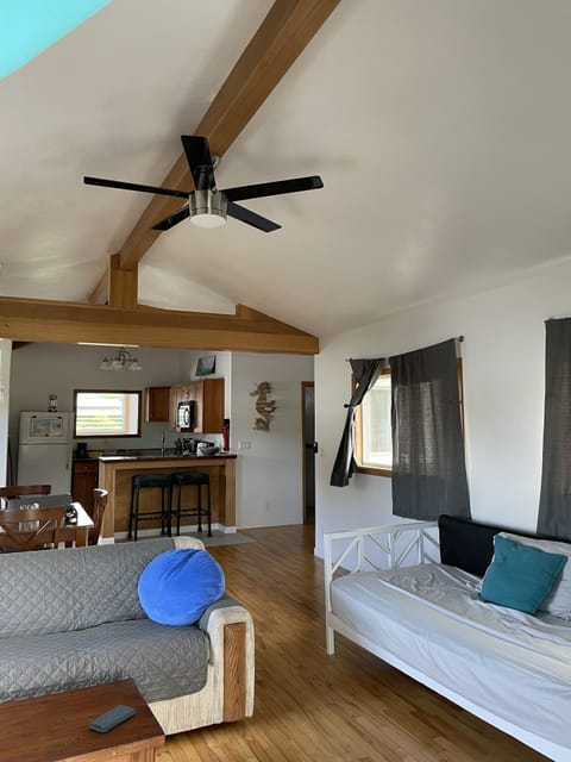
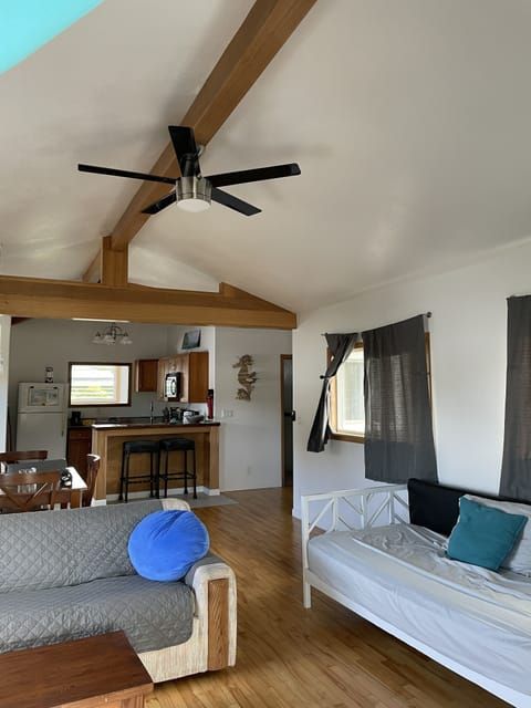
- smartphone (112, 717)
